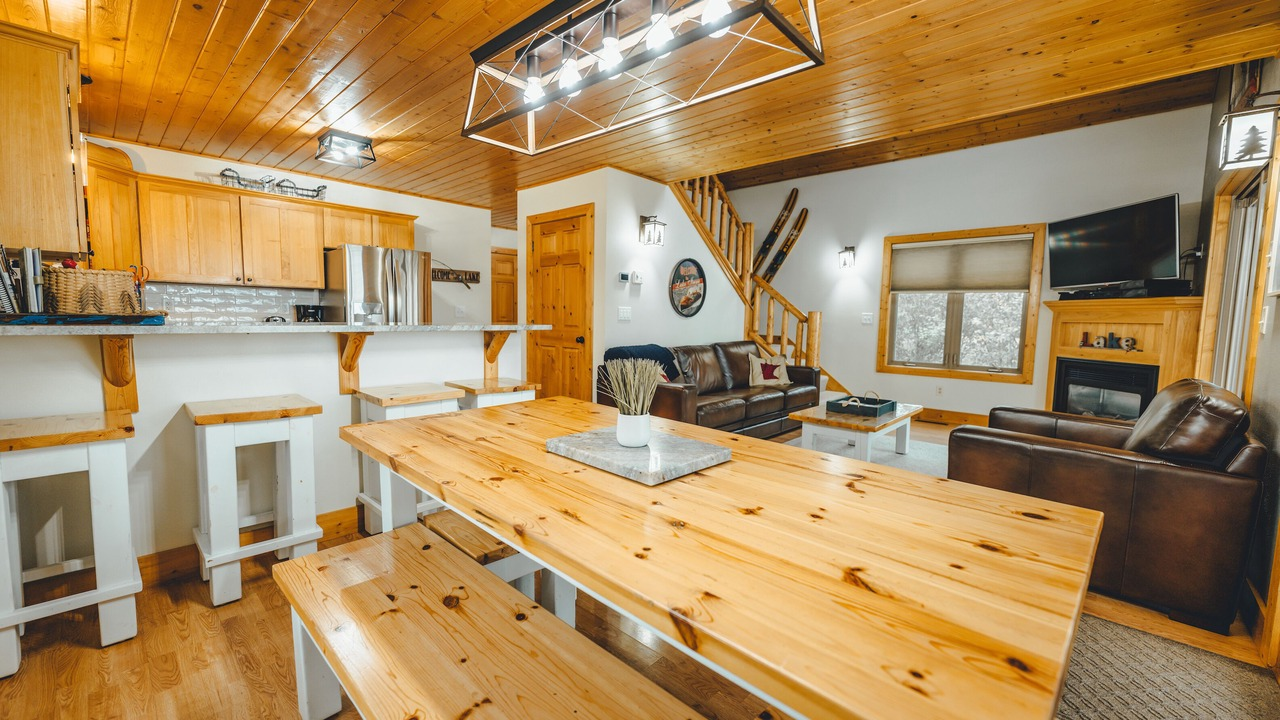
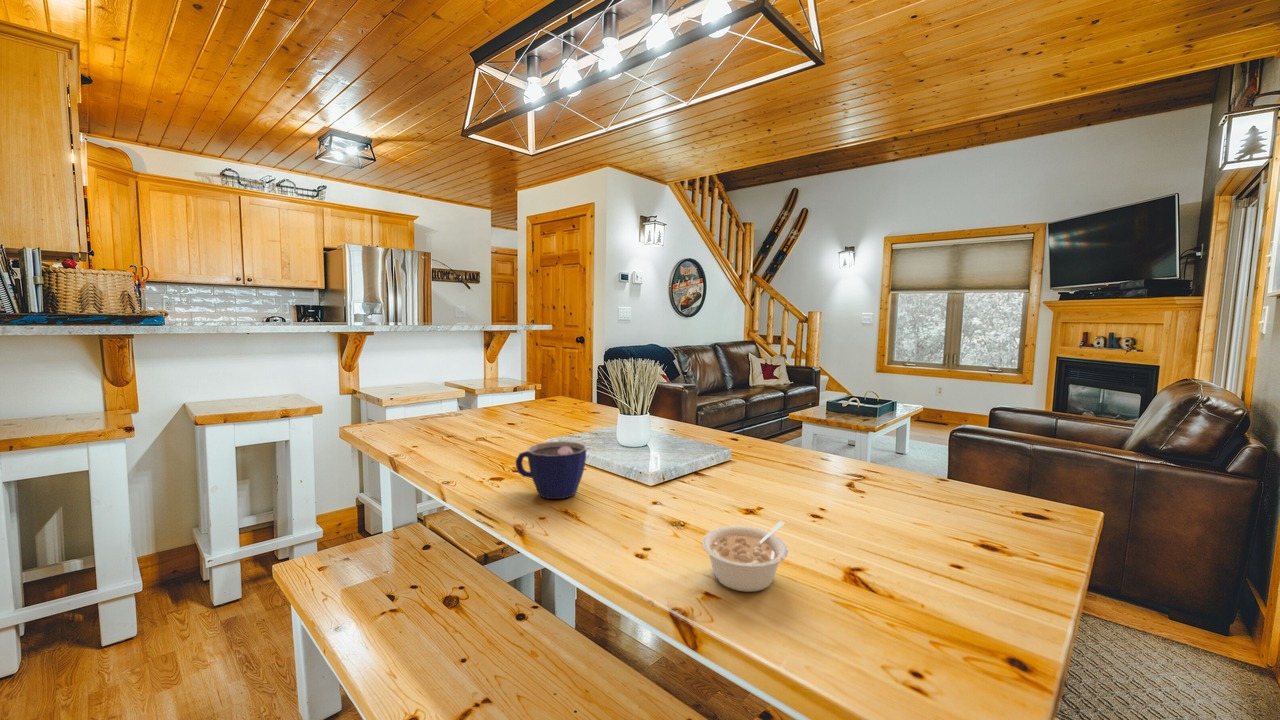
+ legume (744, 555)
+ cup (548, 469)
